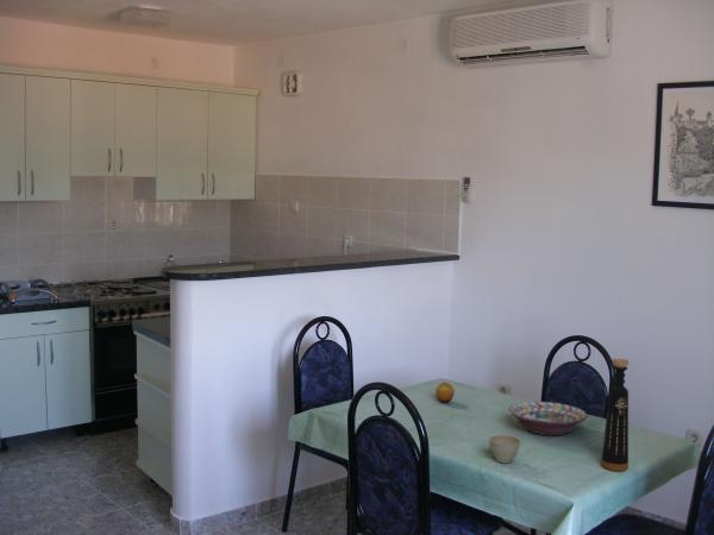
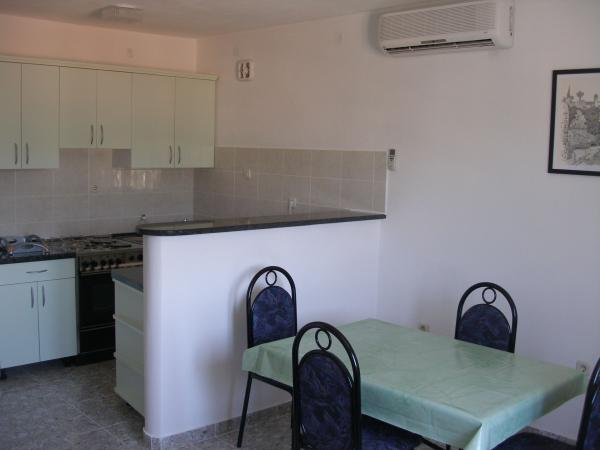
- decorative bowl (546, 420)
- flower pot (503, 449)
- fruit (444, 391)
- bottle (616, 414)
